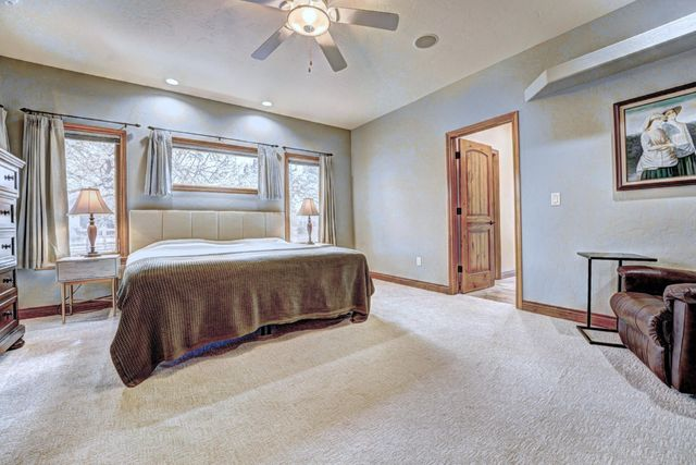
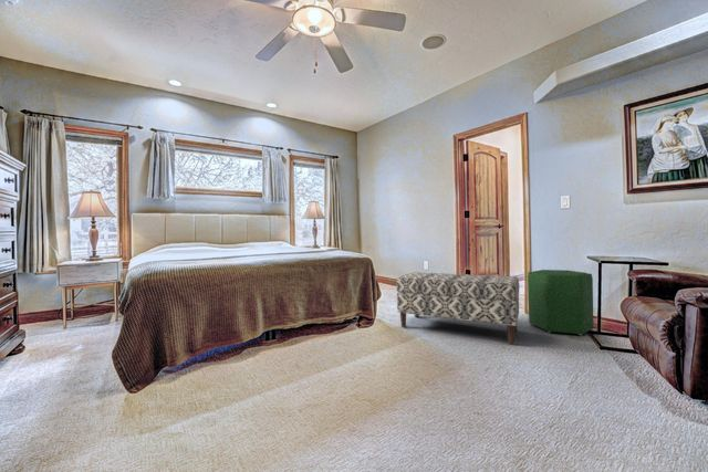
+ bench (456, 302)
+ ottoman (559, 300)
